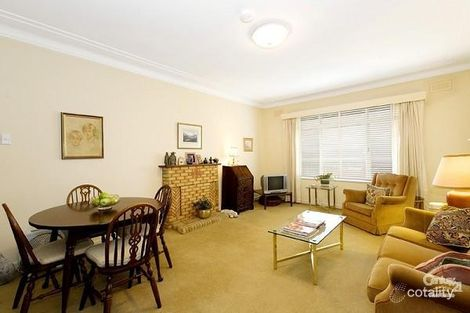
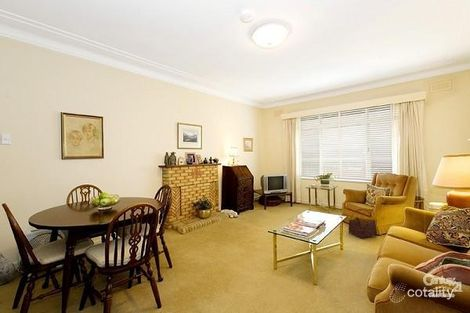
+ basket (362, 222)
